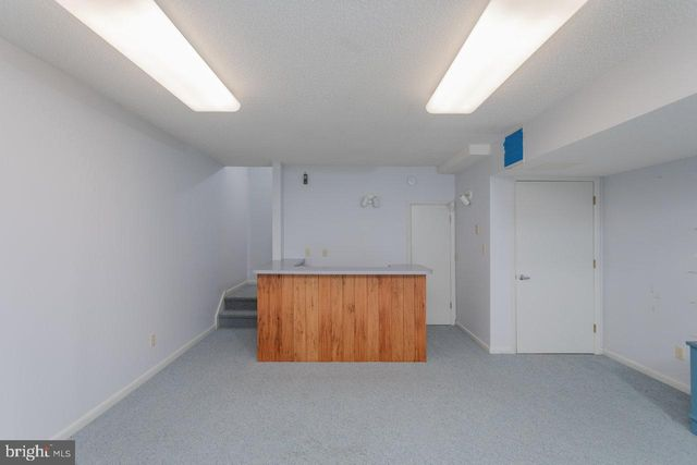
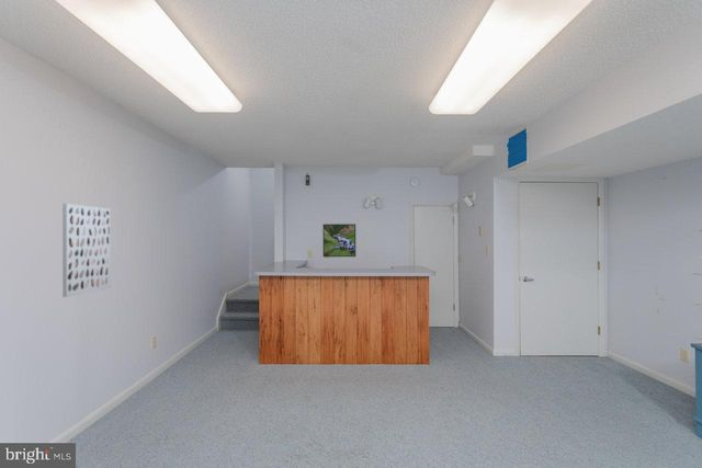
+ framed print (339, 240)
+ wall art (88, 249)
